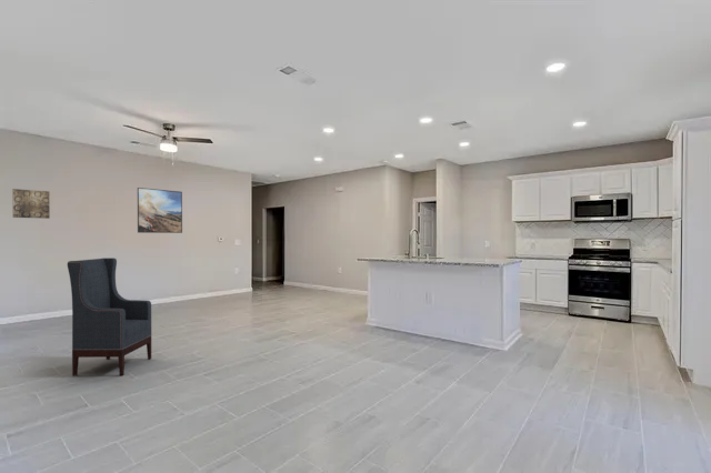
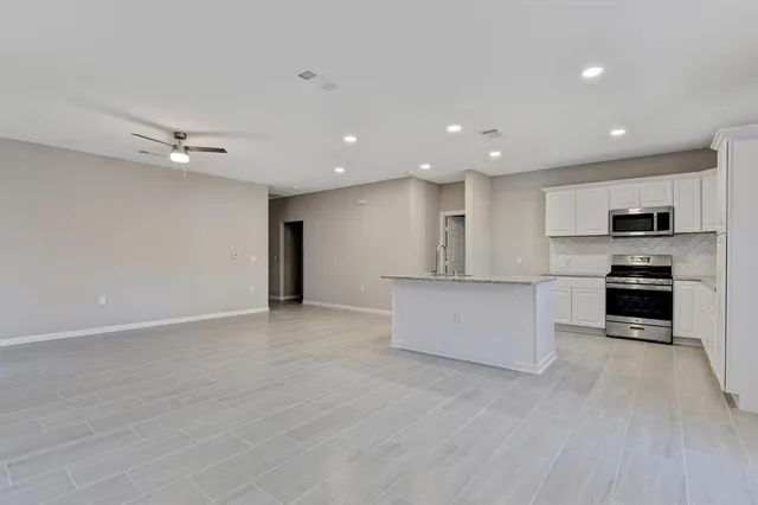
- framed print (160, 211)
- armchair (112, 312)
- wall art (31, 203)
